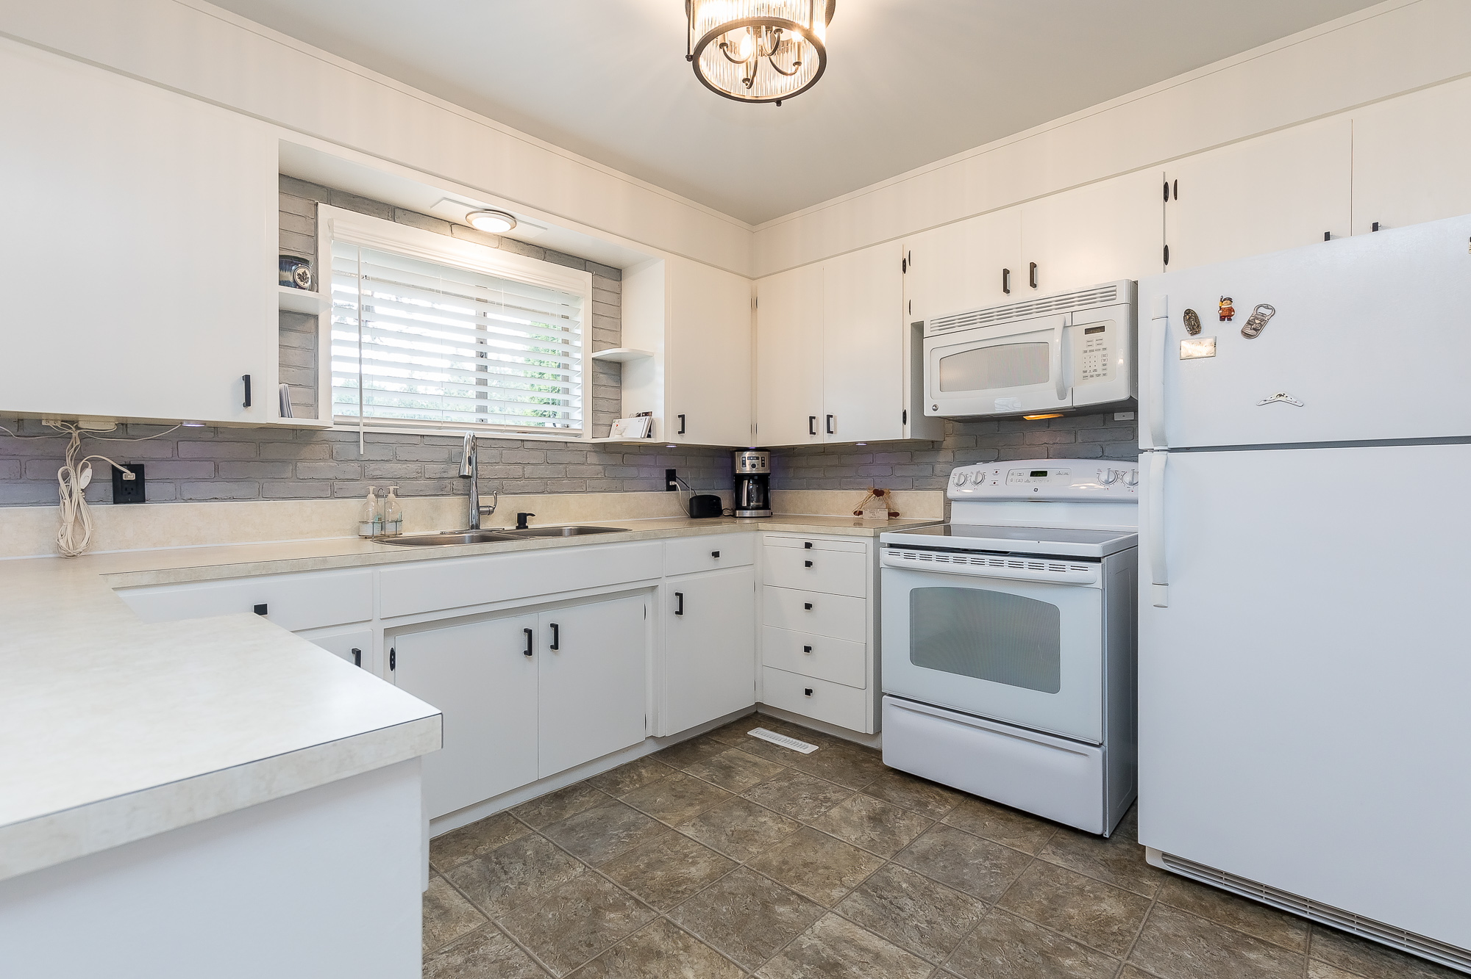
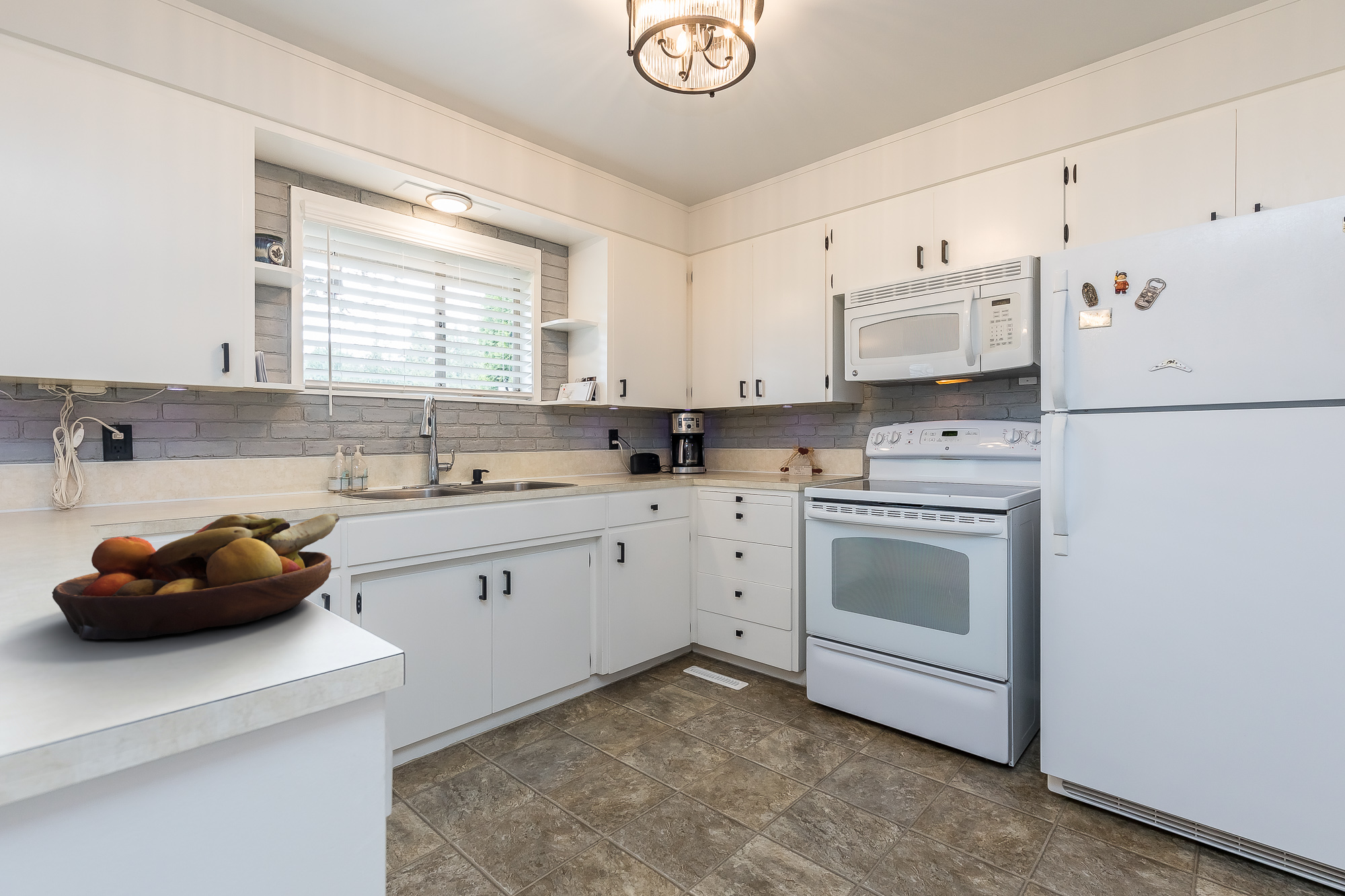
+ fruit bowl (208, 561)
